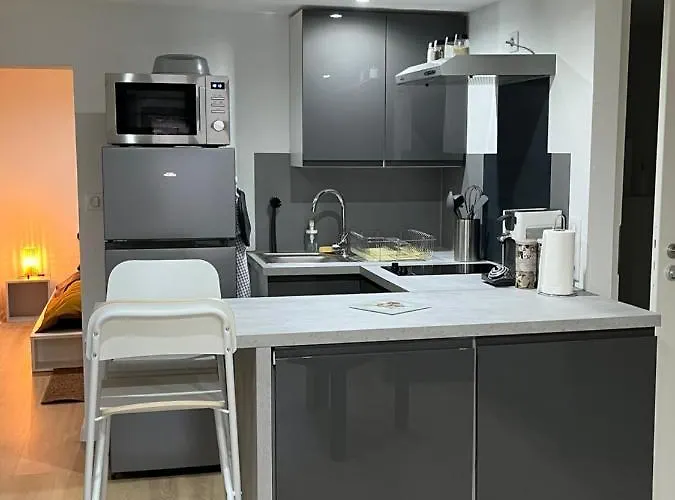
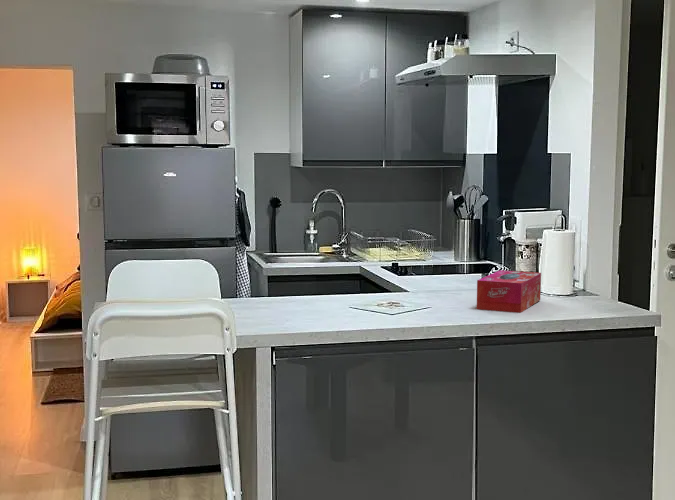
+ tissue box (509, 290)
